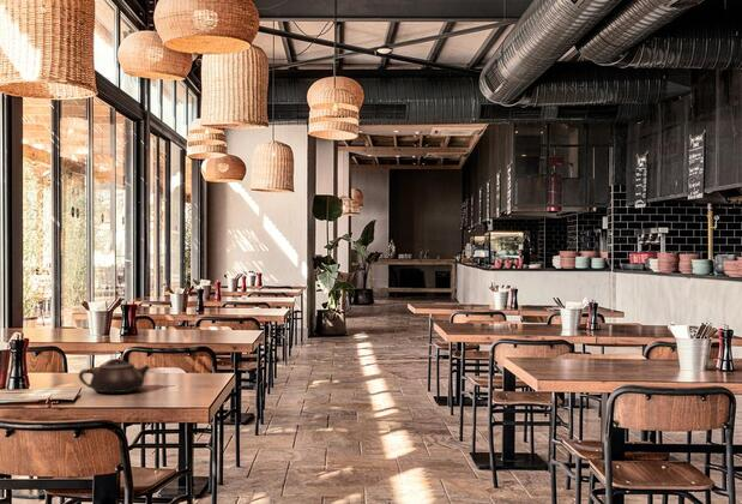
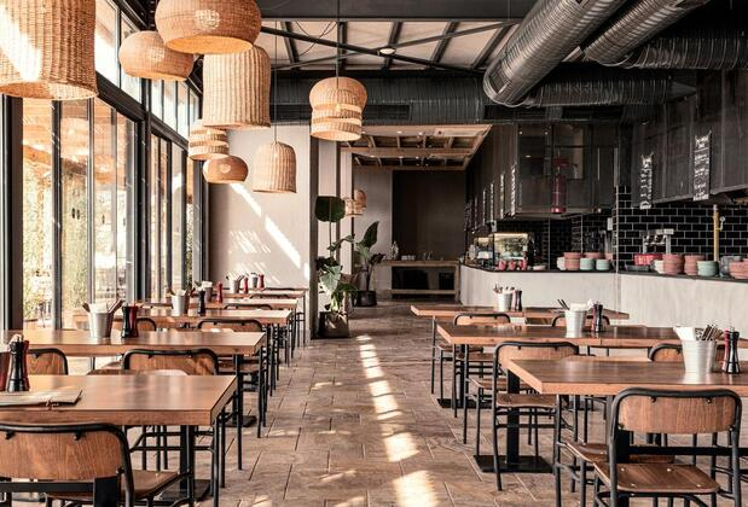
- teapot (115, 374)
